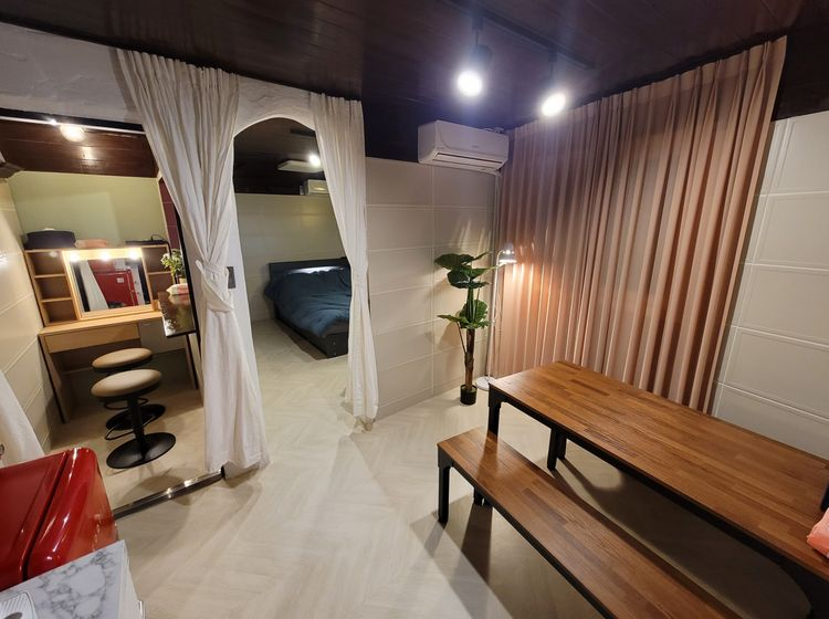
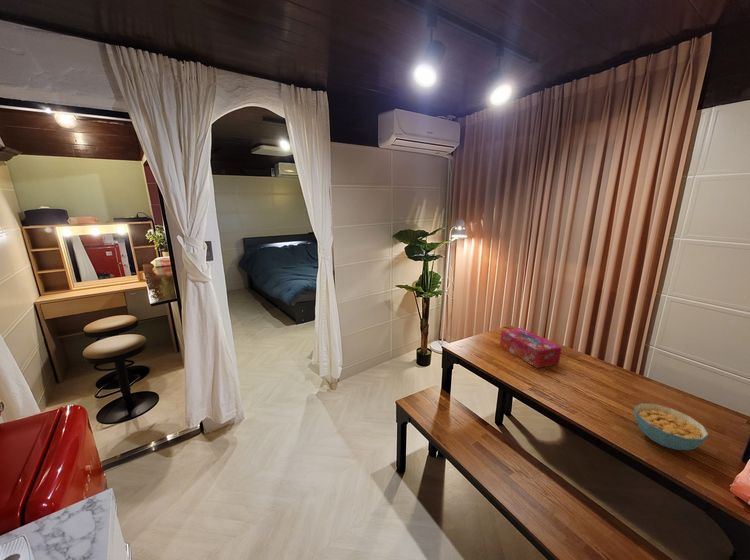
+ cereal bowl (666, 430)
+ tissue box (528, 346)
